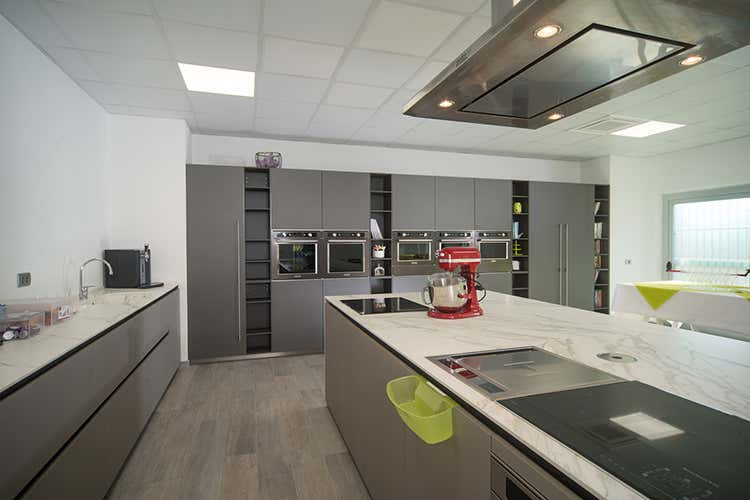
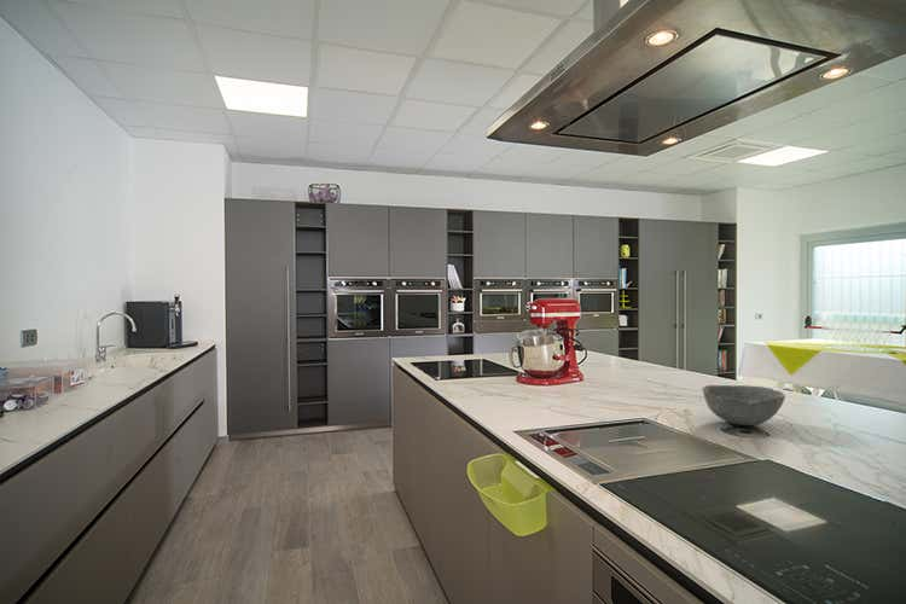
+ bowl (741, 406)
